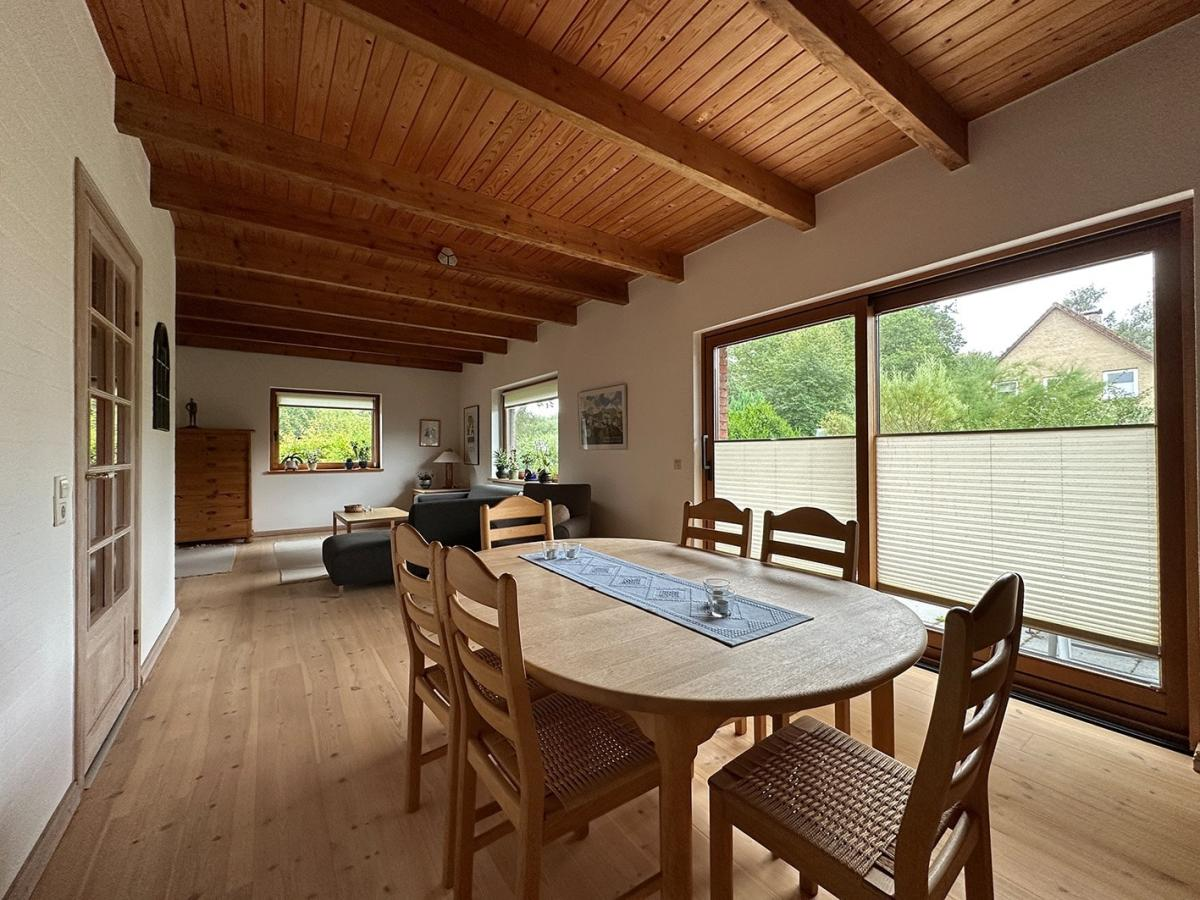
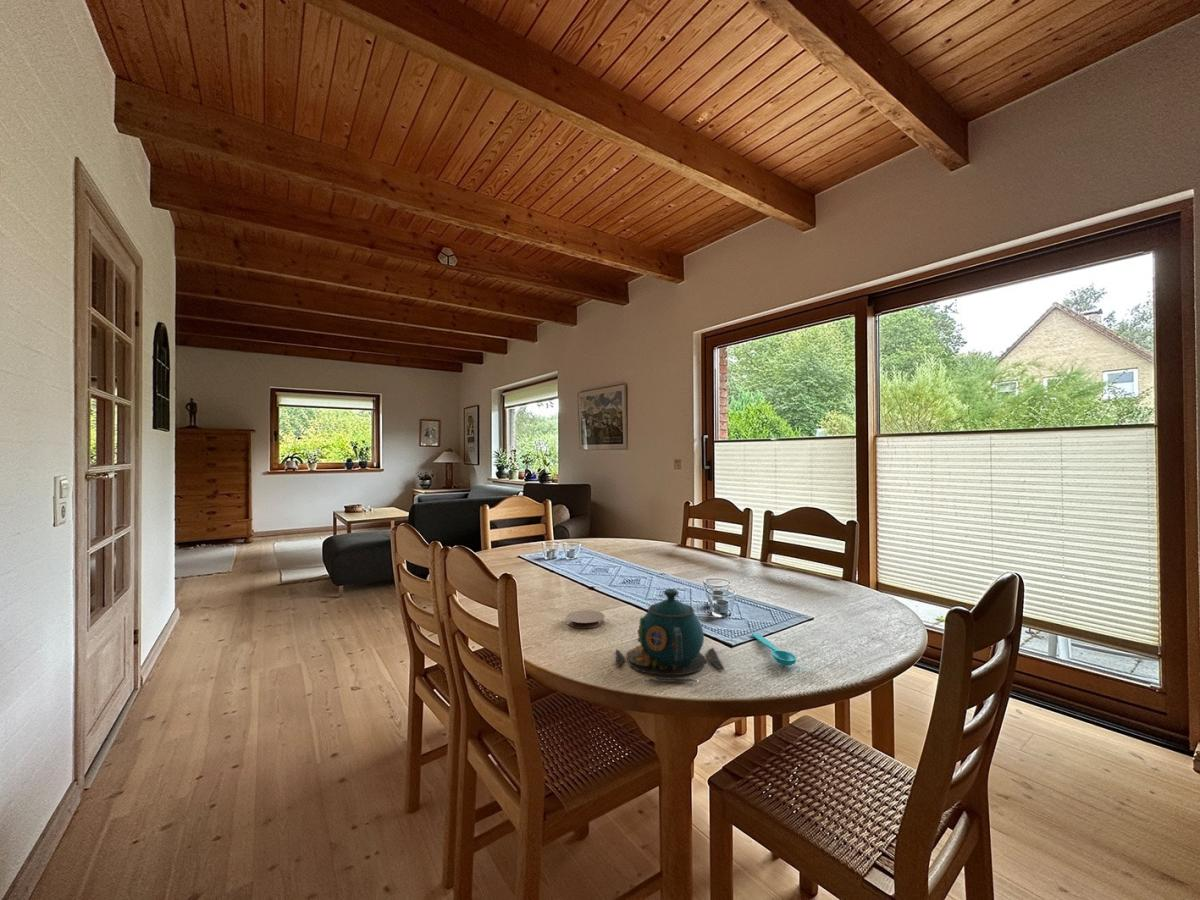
+ coaster (585, 618)
+ spoon (771, 646)
+ teapot (667, 625)
